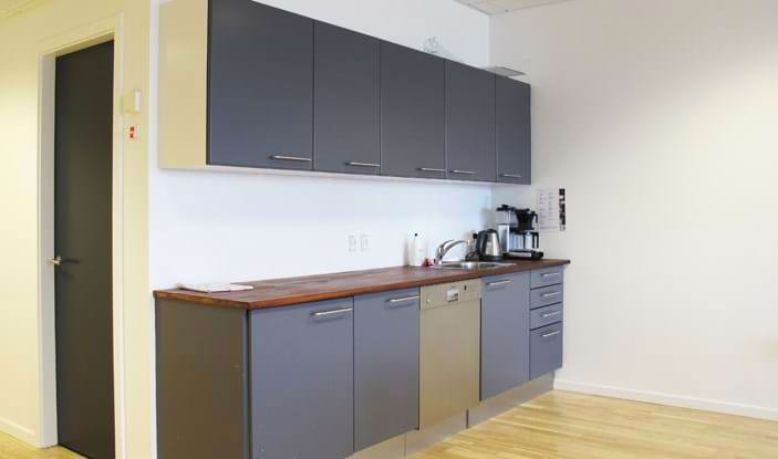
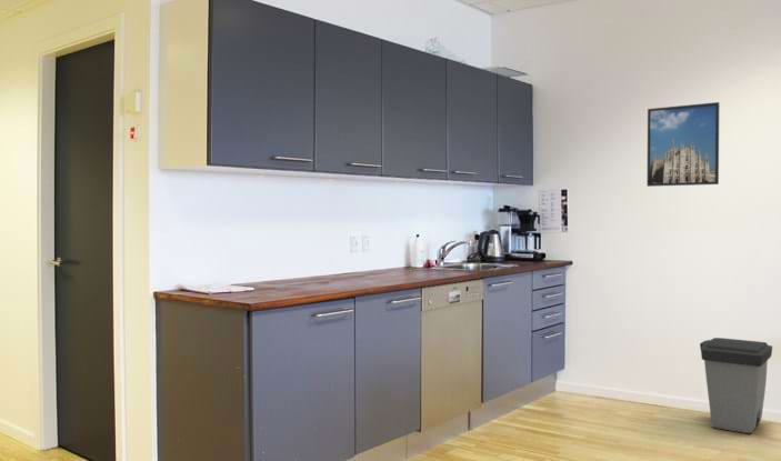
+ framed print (682, 146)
+ trash can (734, 382)
